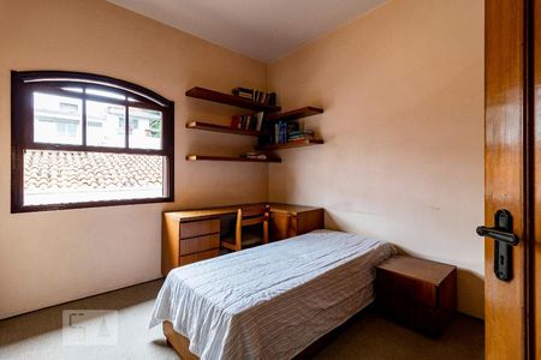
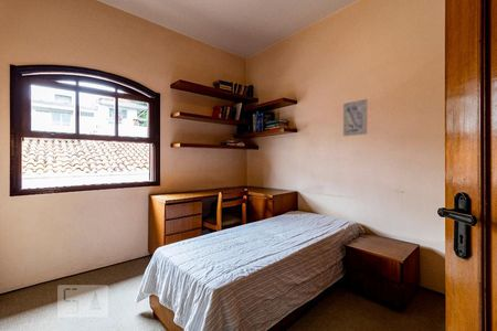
+ wall art (355, 118)
